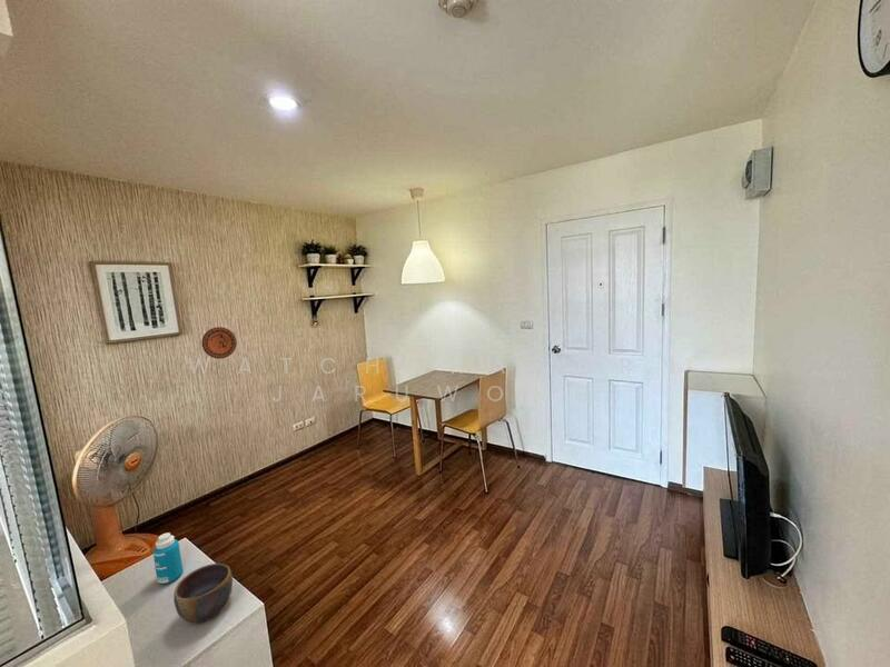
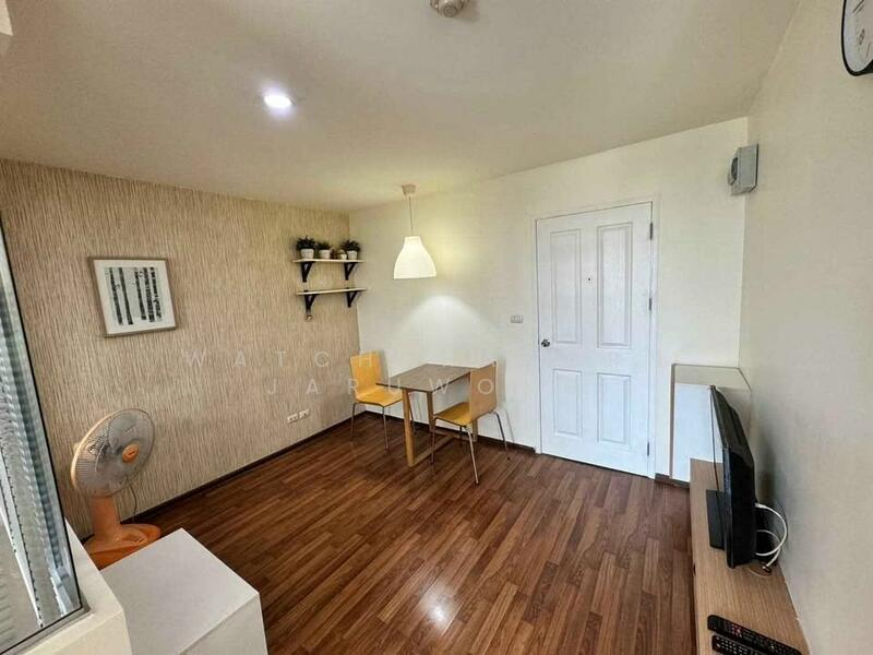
- bottle (167, 556)
- bowl (205, 595)
- decorative plate (219, 342)
